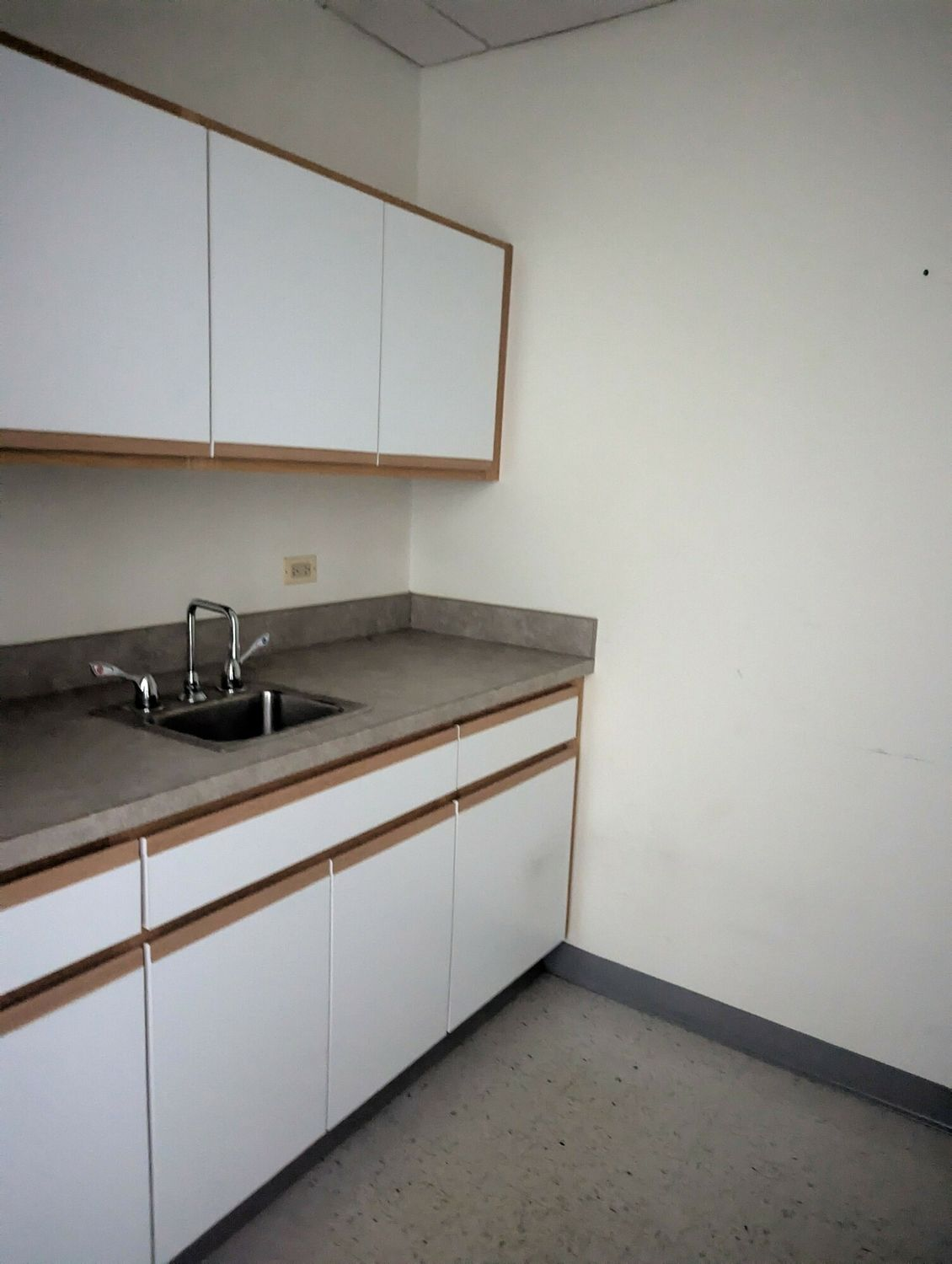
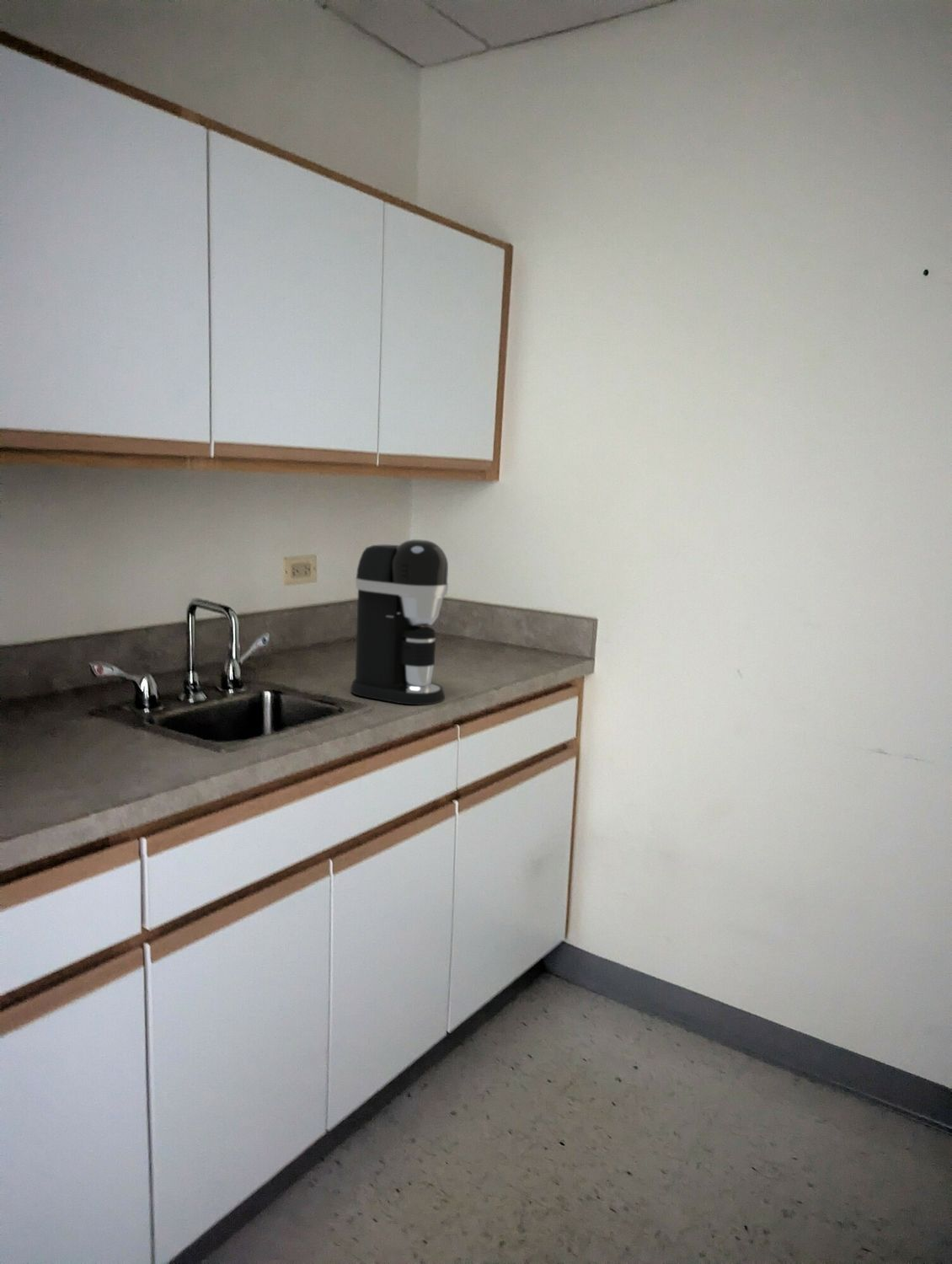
+ coffee maker (400, 617)
